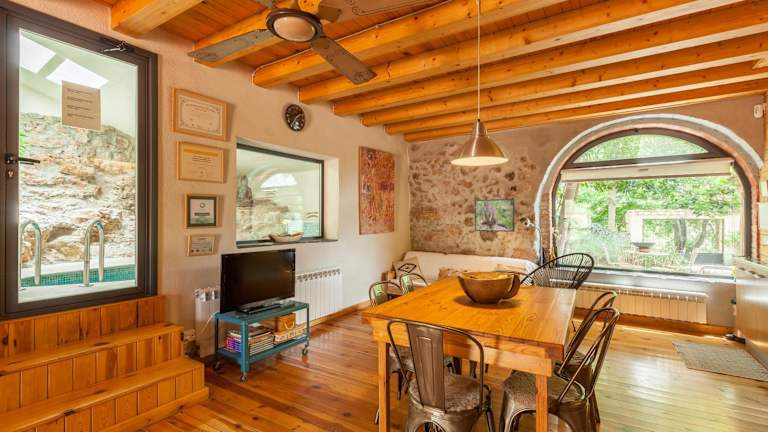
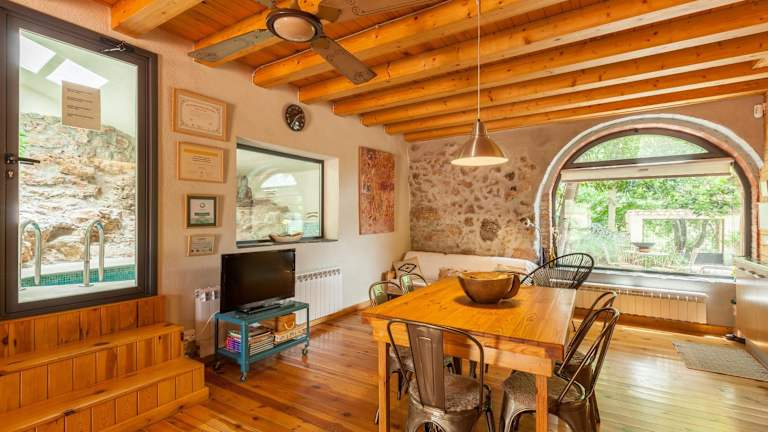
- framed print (494, 215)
